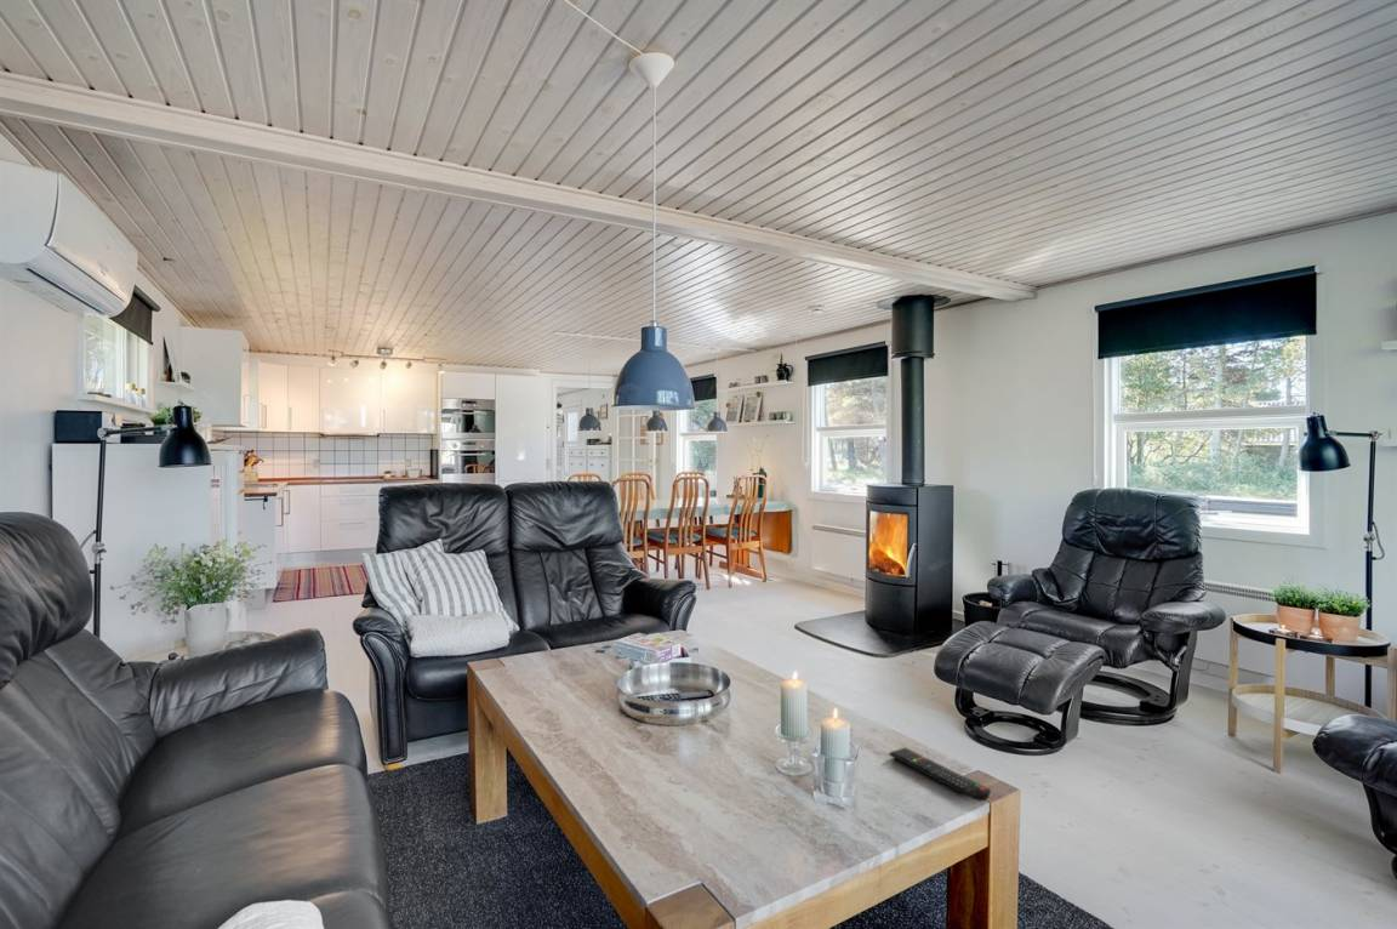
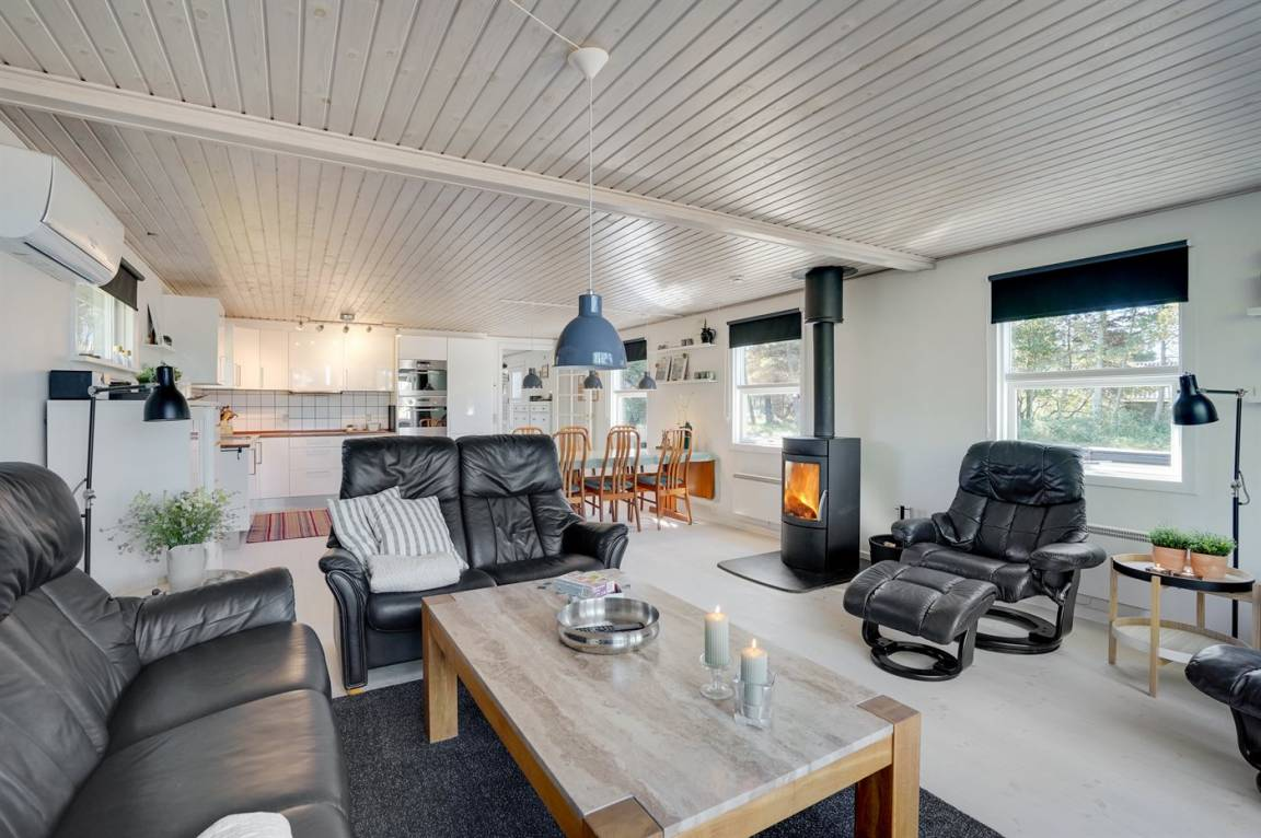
- remote control (937, 773)
